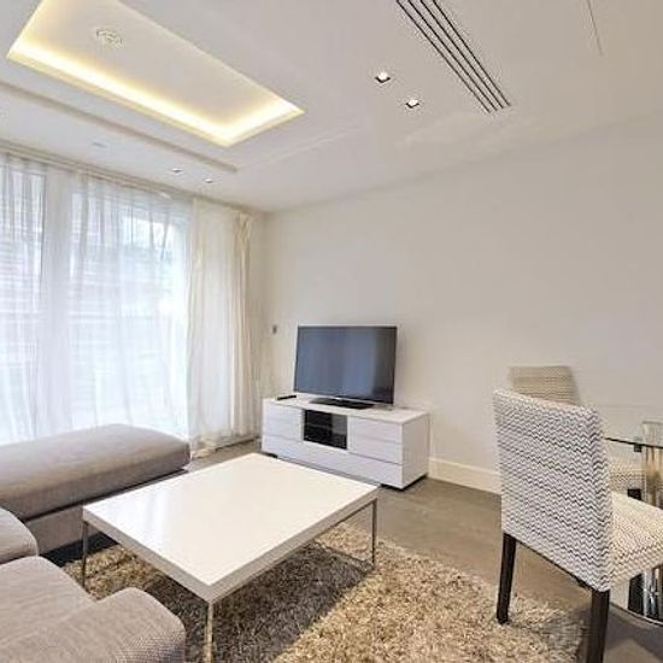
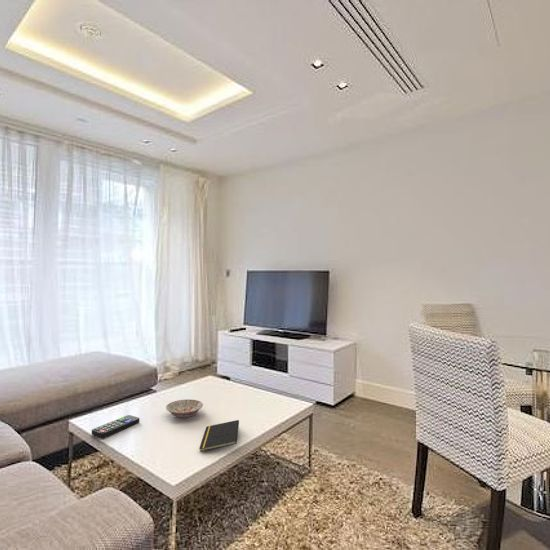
+ remote control (116, 425)
+ bowl (184, 410)
+ notepad (220, 434)
